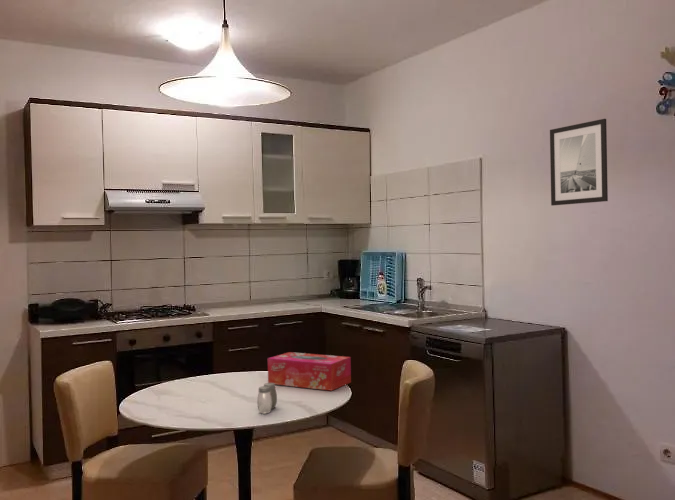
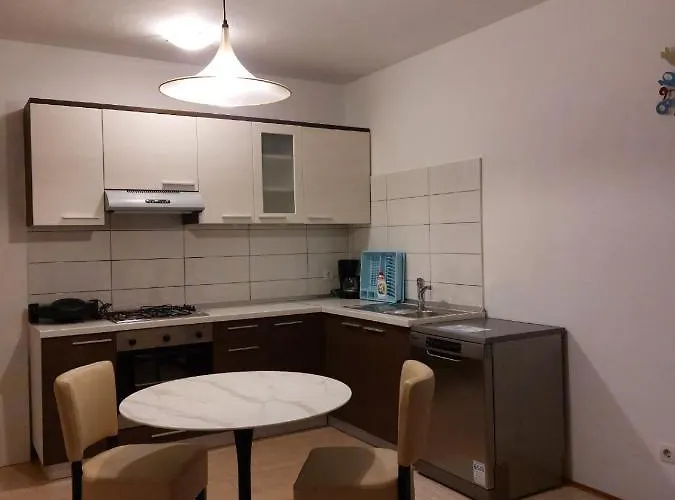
- salt and pepper shaker (267, 397)
- wall art (577, 164)
- tissue box (309, 370)
